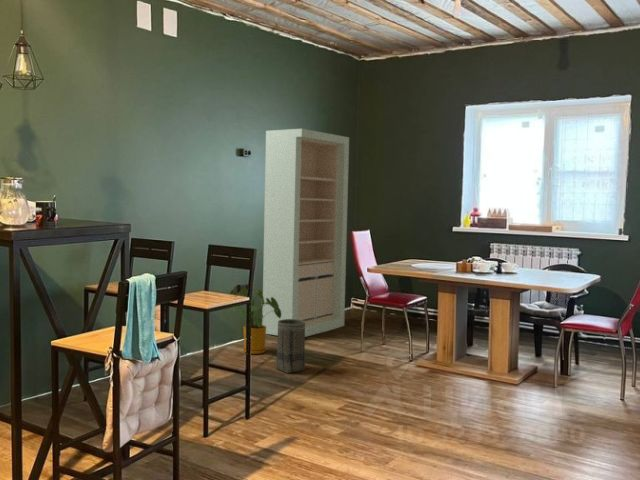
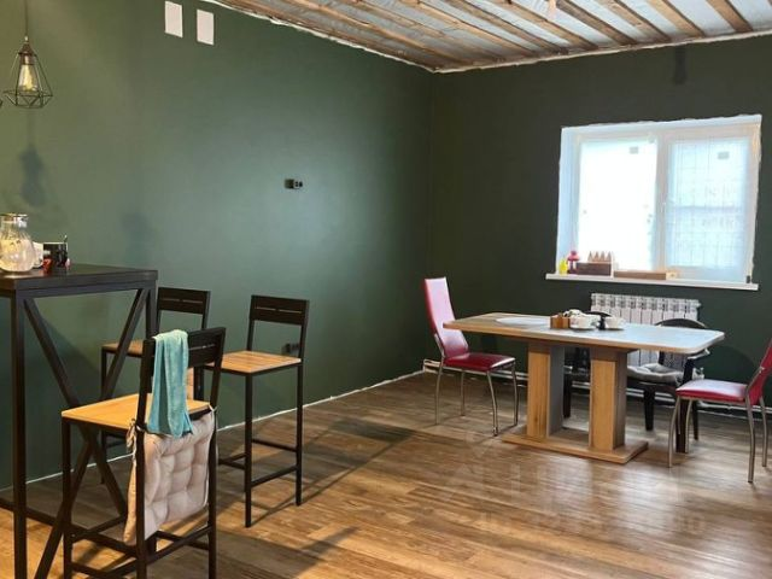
- storage cabinet (306, 232)
- house plant (252, 320)
- basket (291, 345)
